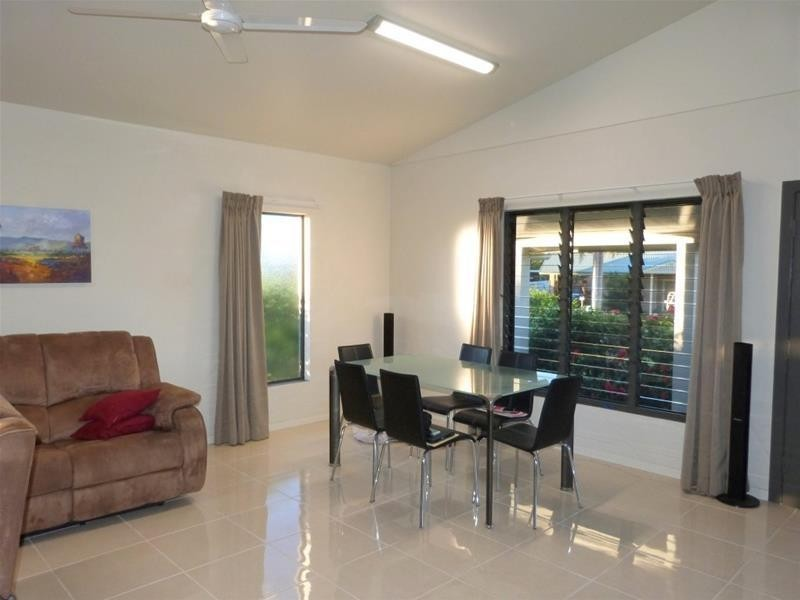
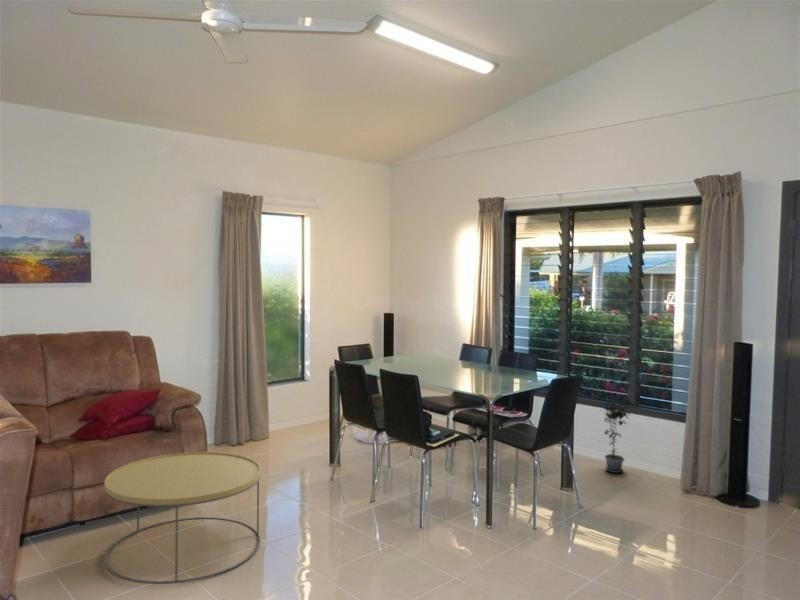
+ potted plant (615, 433)
+ coffee table (185, 505)
